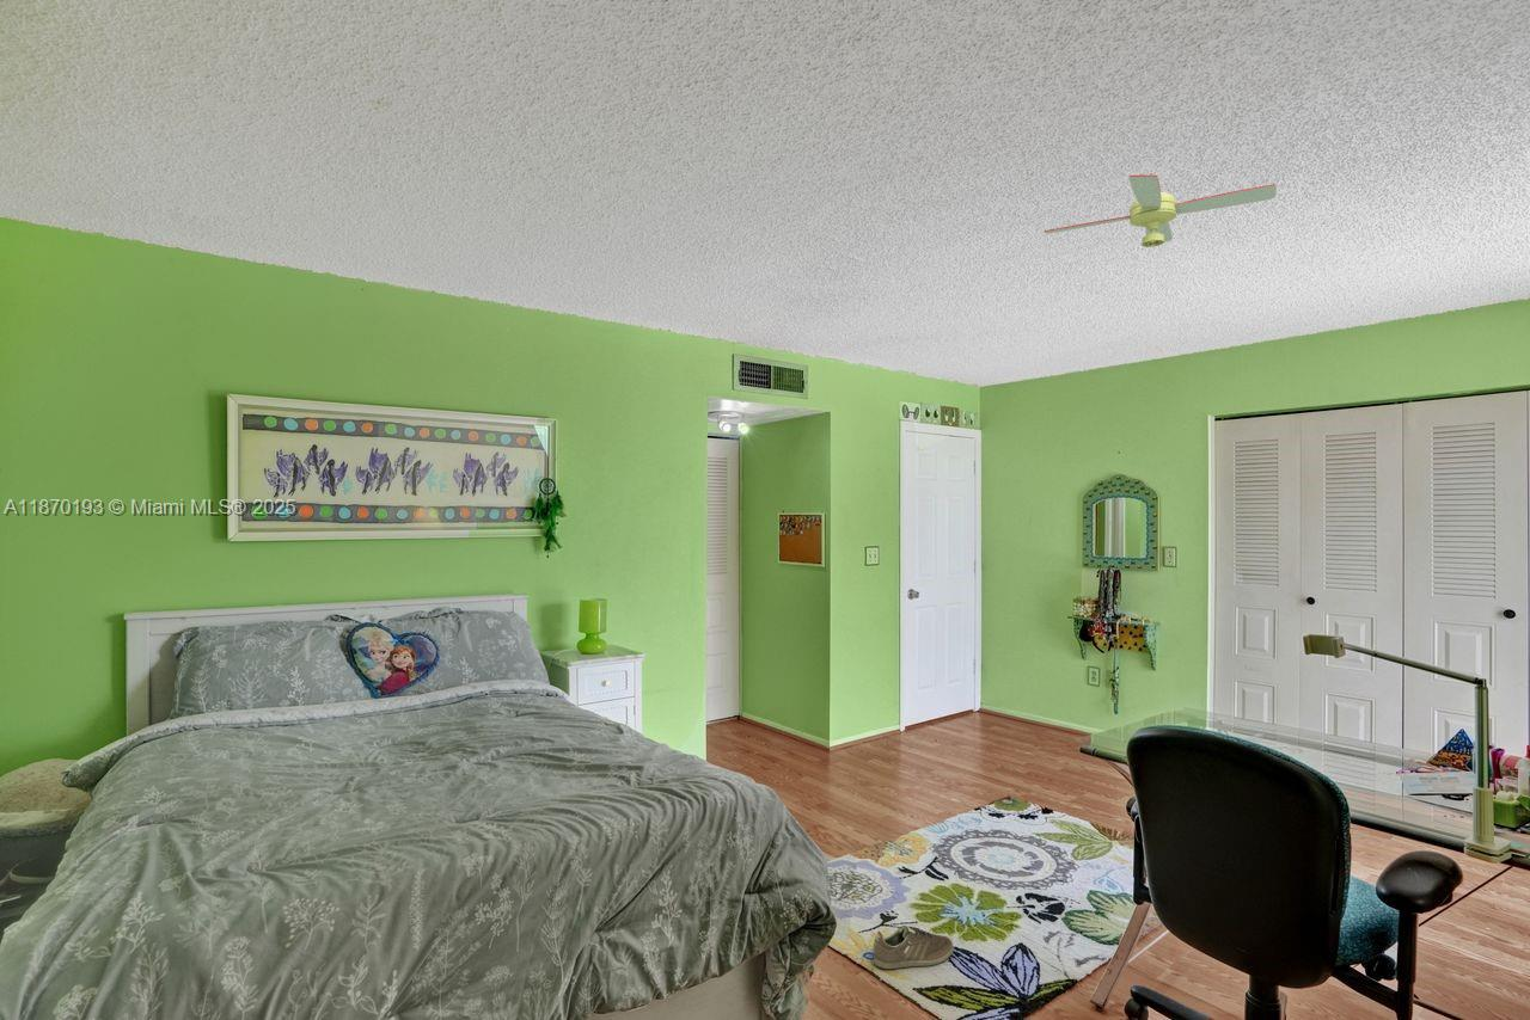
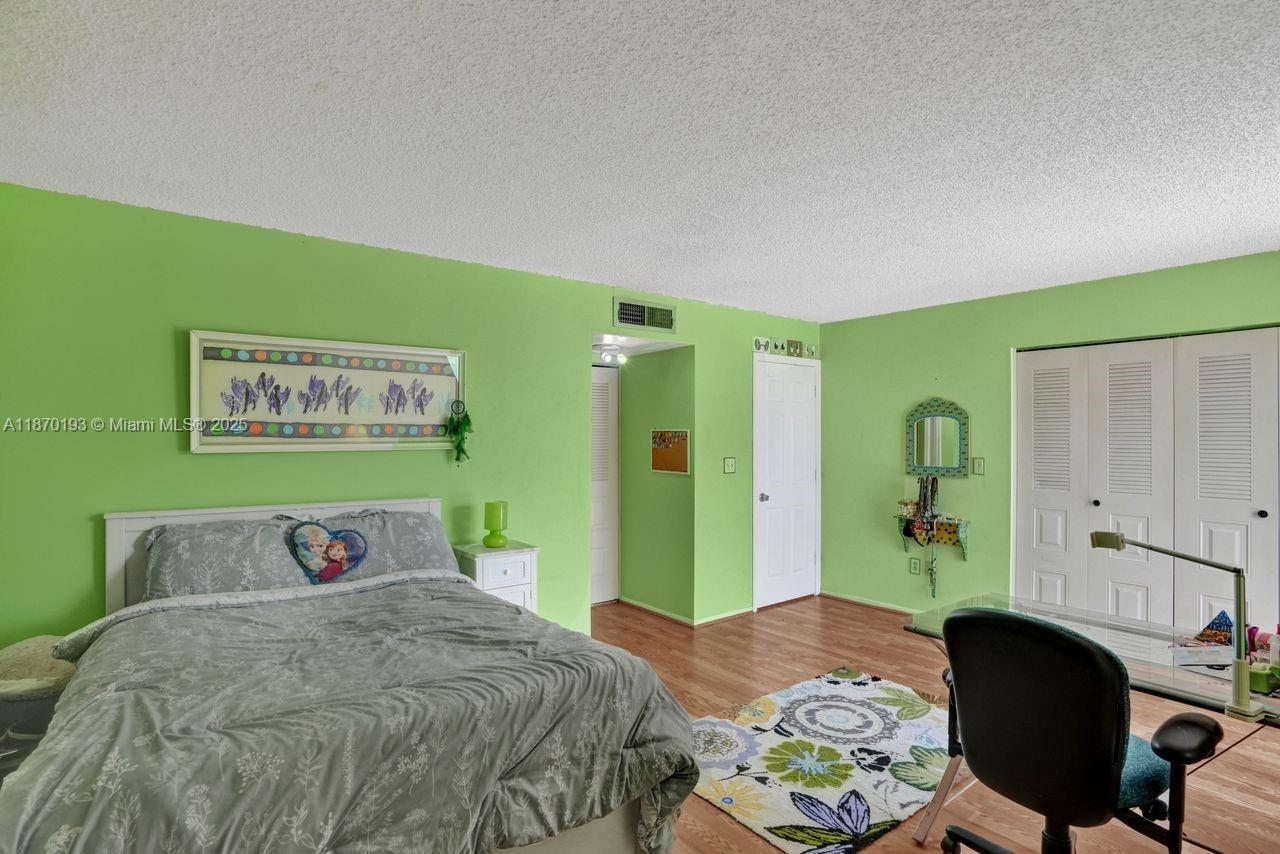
- sneaker (914, 942)
- ceiling fan (1152, 220)
